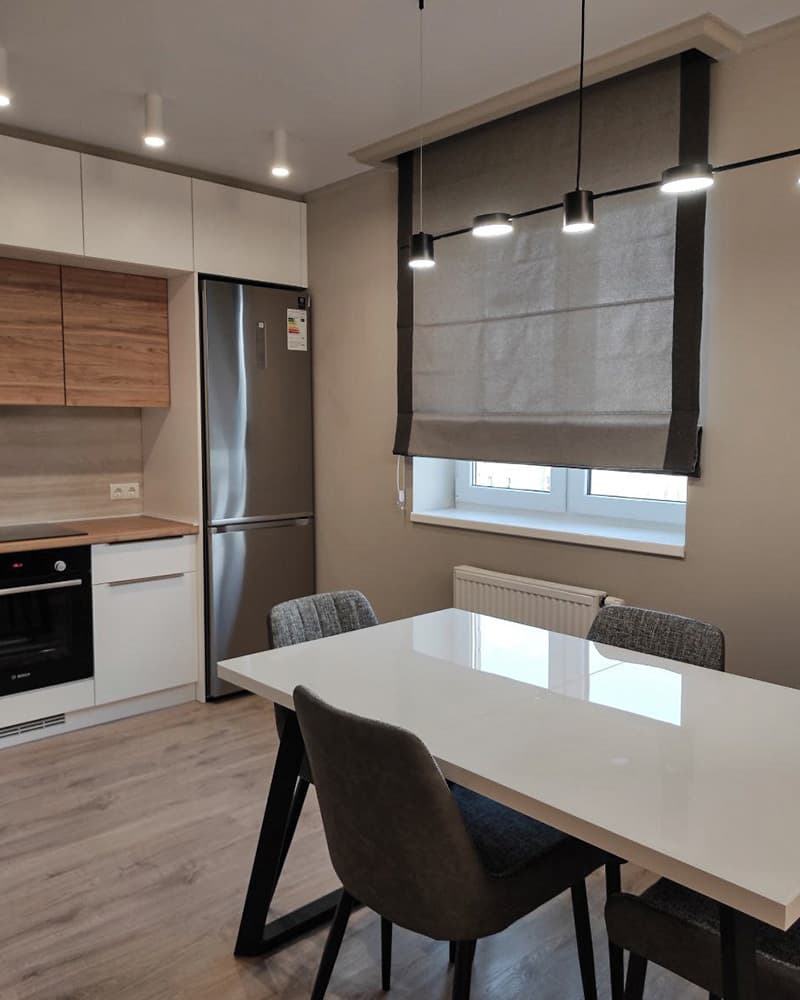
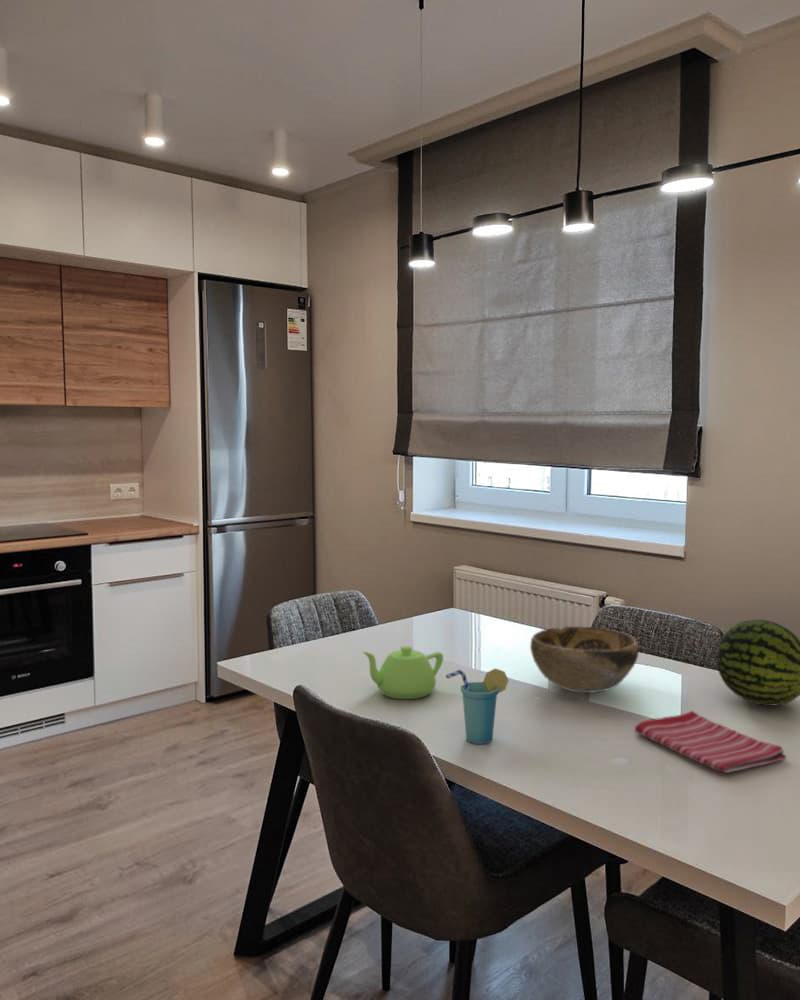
+ dish towel (706, 739)
+ cup (475, 703)
+ decorative bowl (583, 663)
+ fruit (762, 661)
+ teapot (403, 669)
